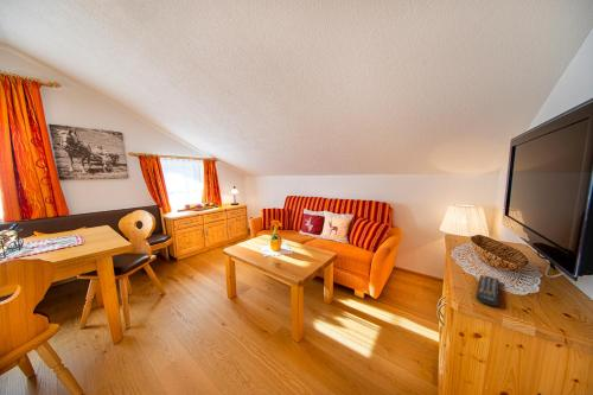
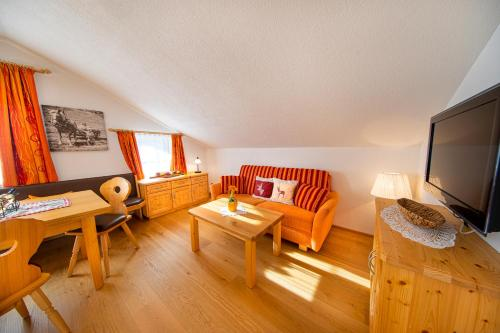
- remote control (487, 288)
